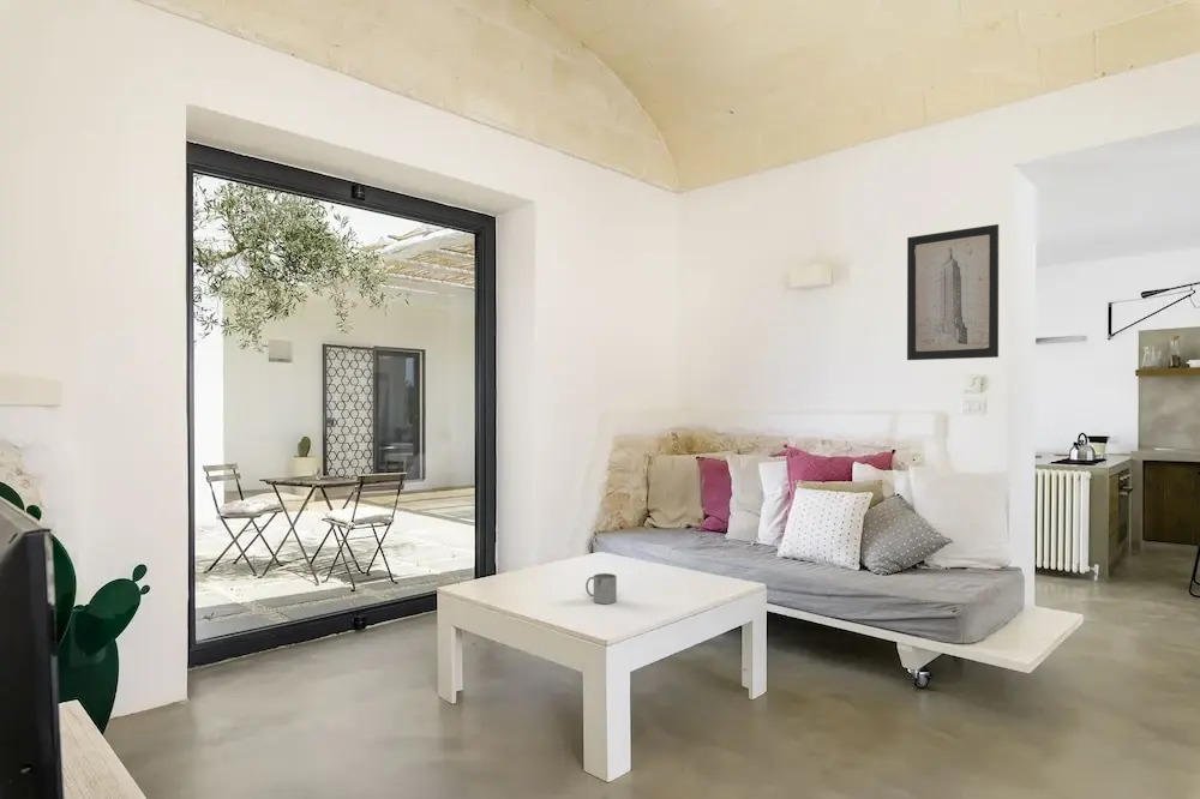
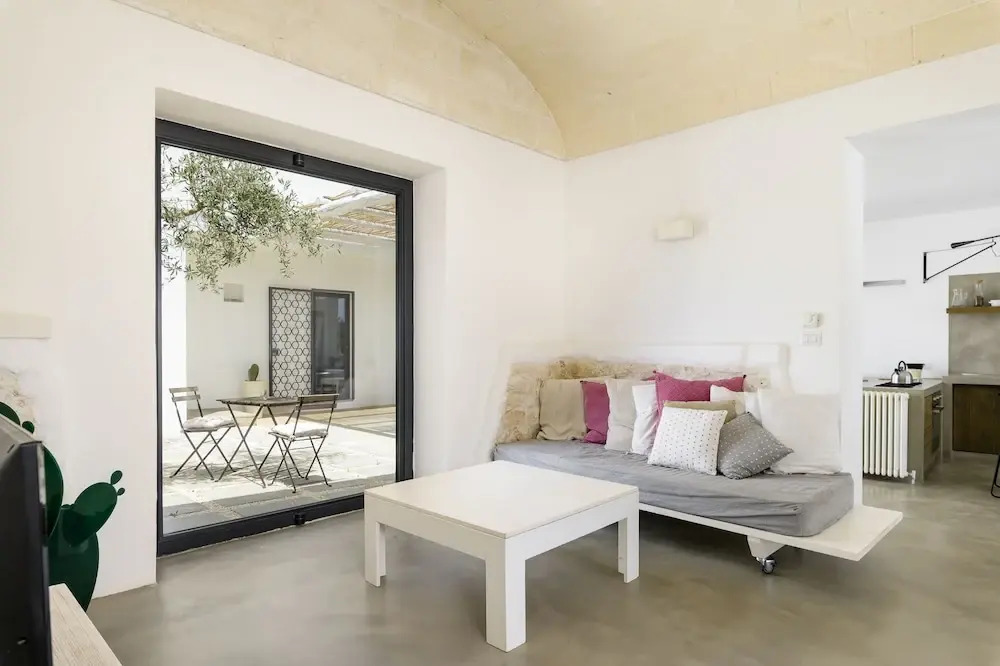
- wall art (950, 294)
- mug (600, 588)
